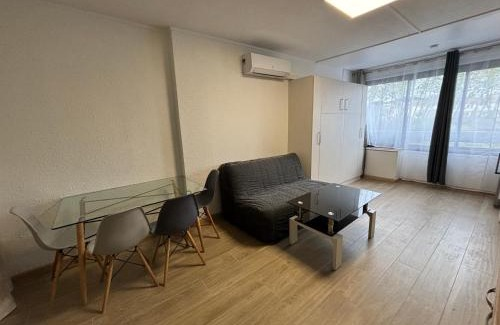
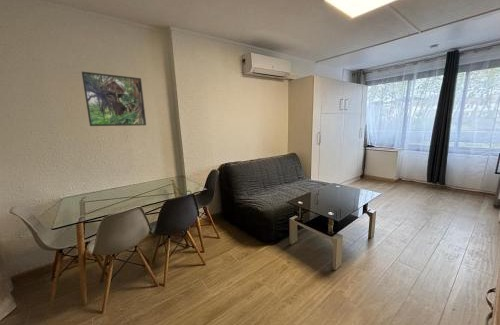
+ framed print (116, 100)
